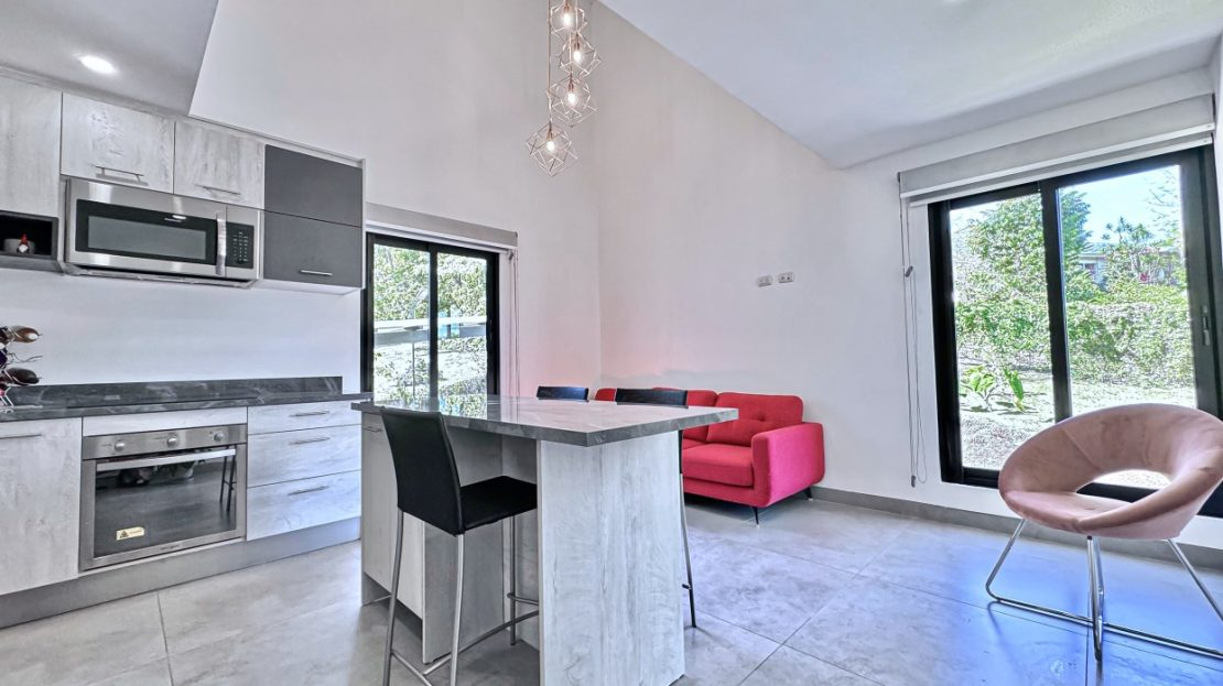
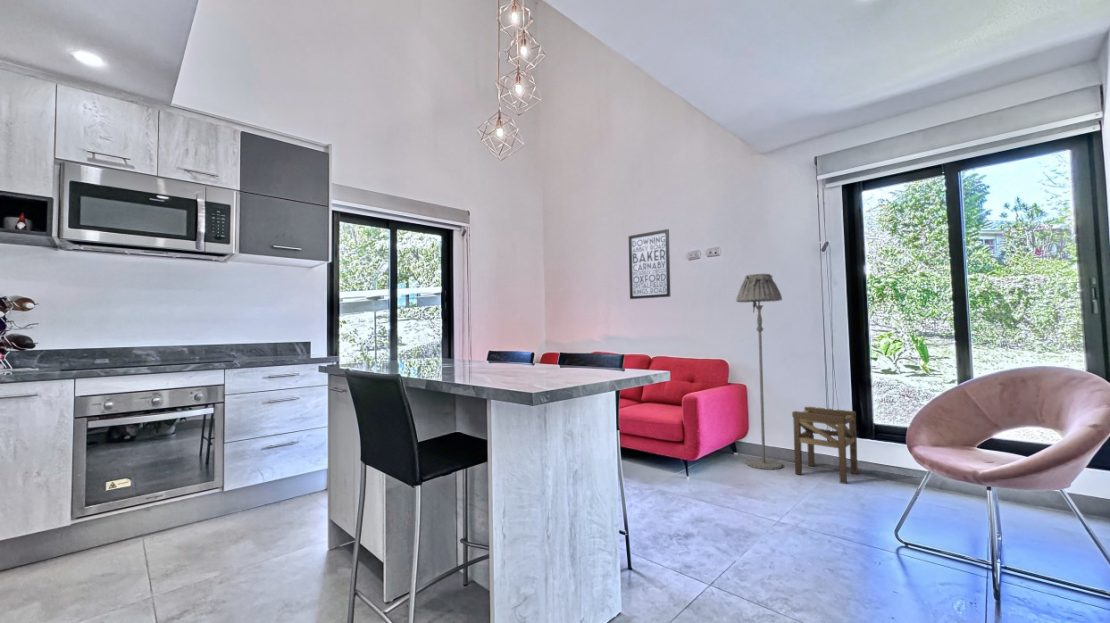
+ floor lamp (760, 369)
+ stool (824, 442)
+ wall art (648, 265)
